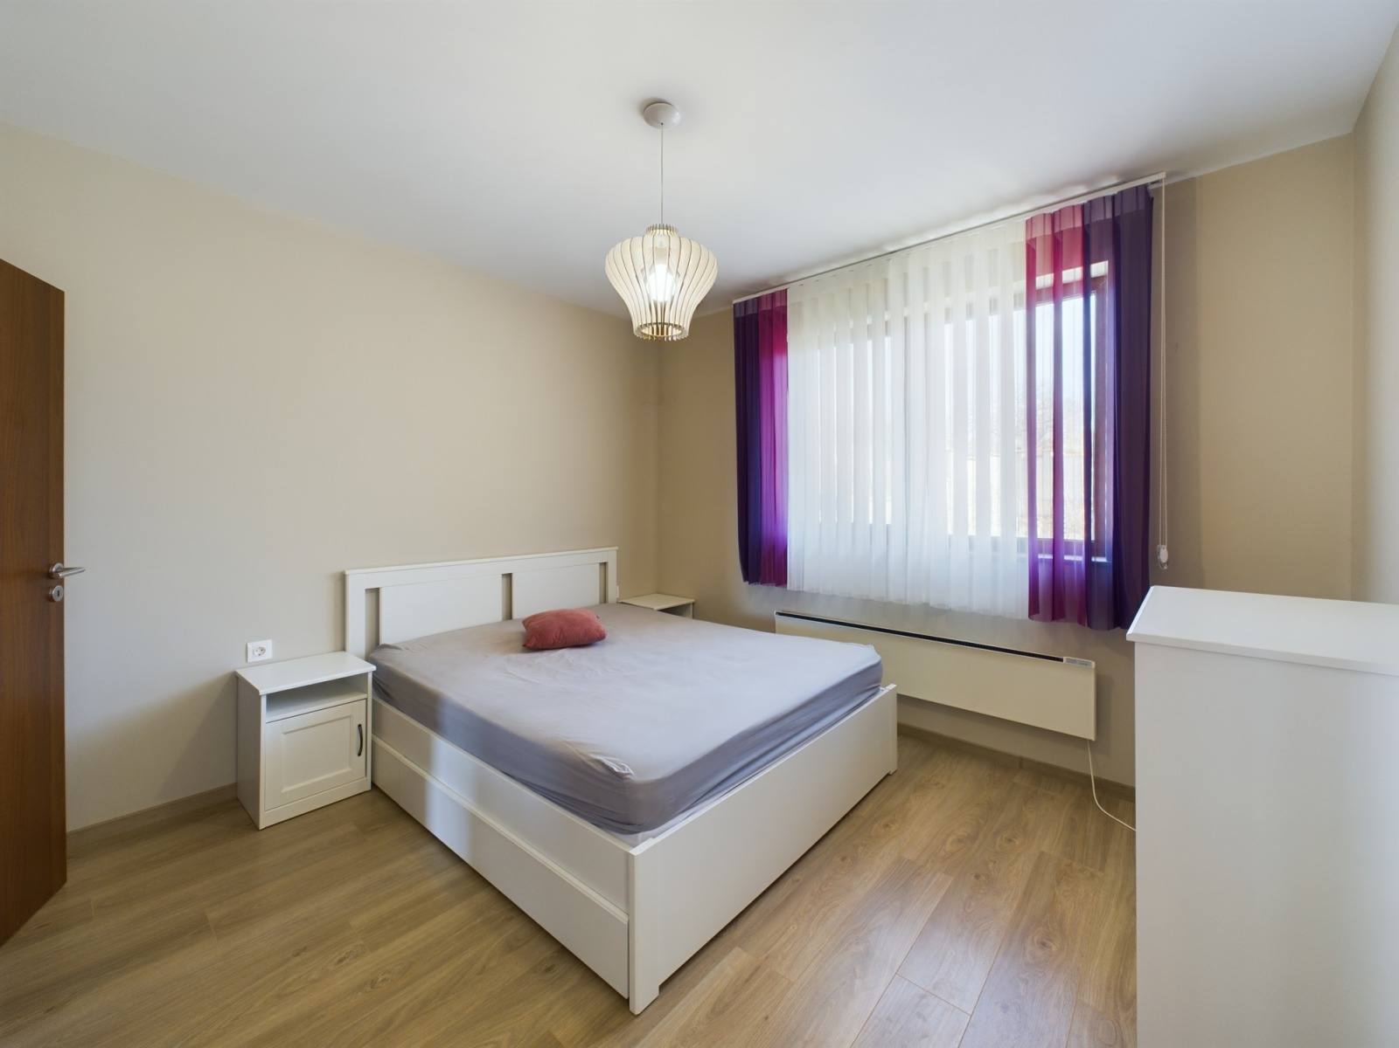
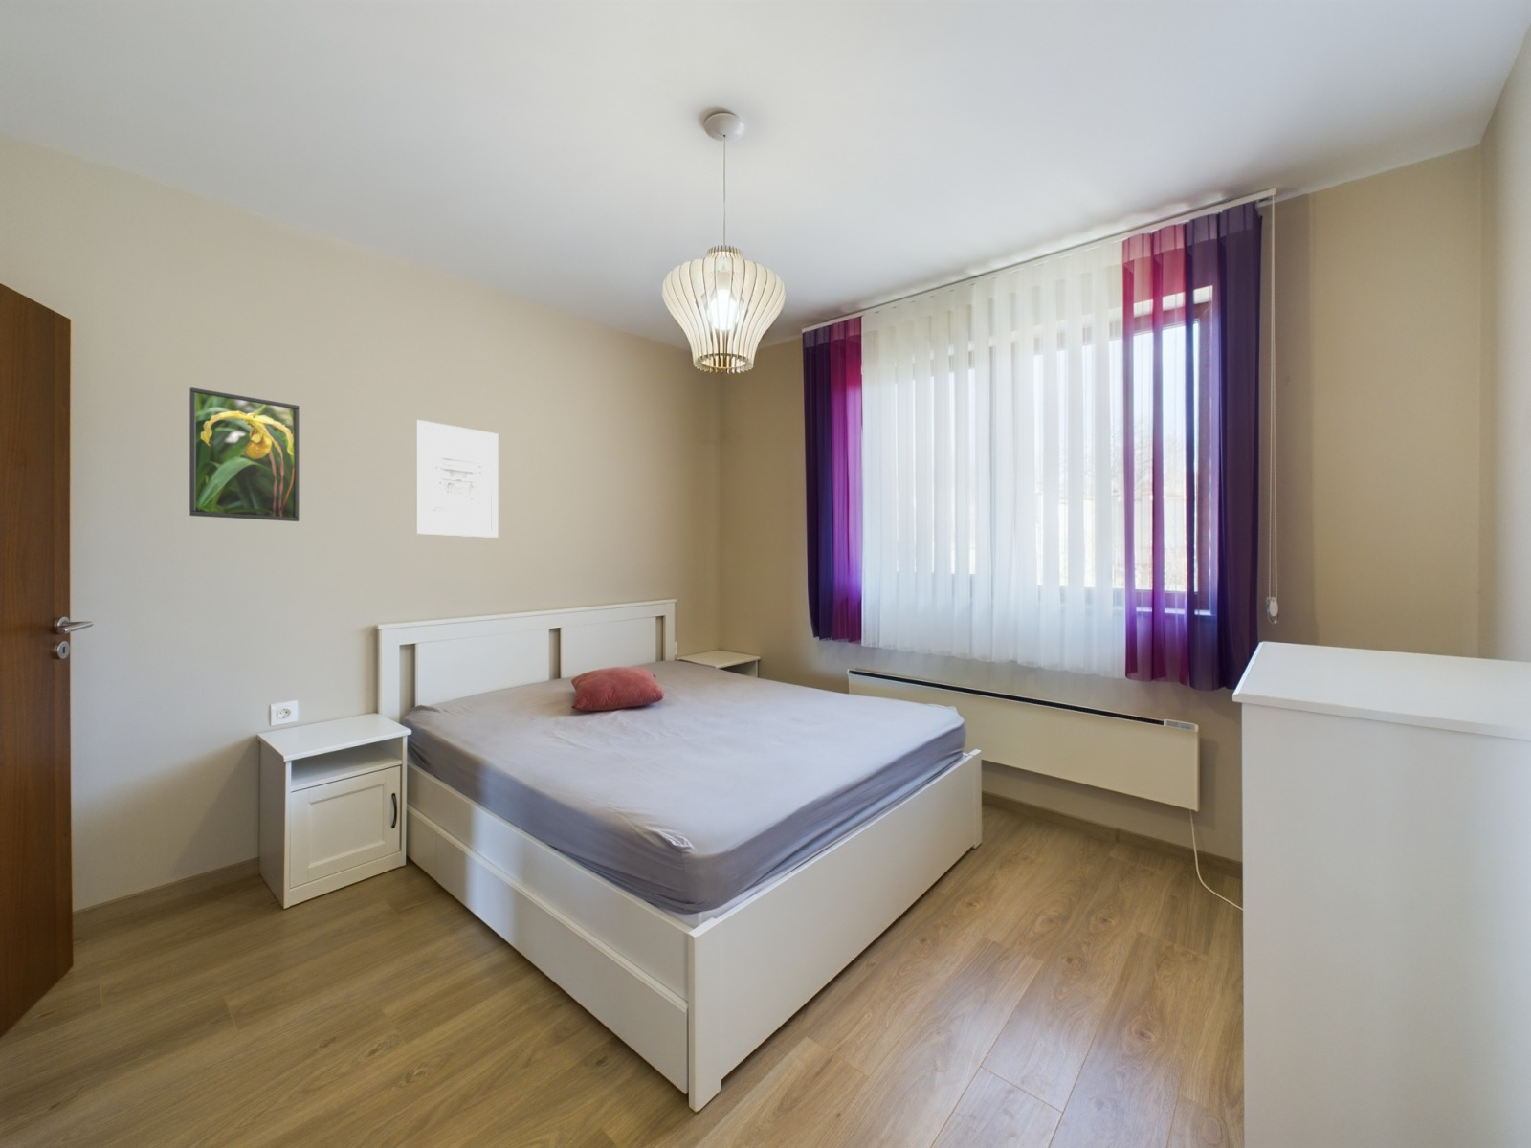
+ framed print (247, 457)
+ wall art (458, 481)
